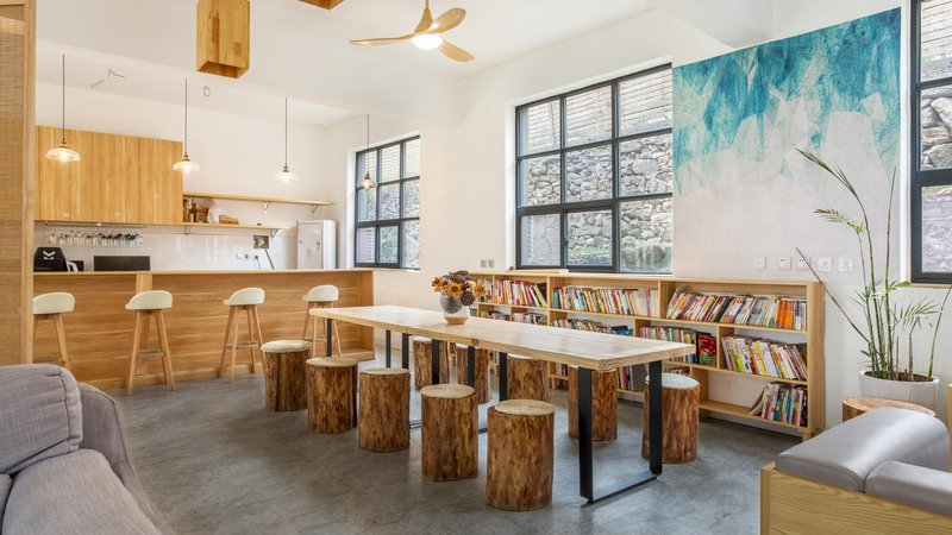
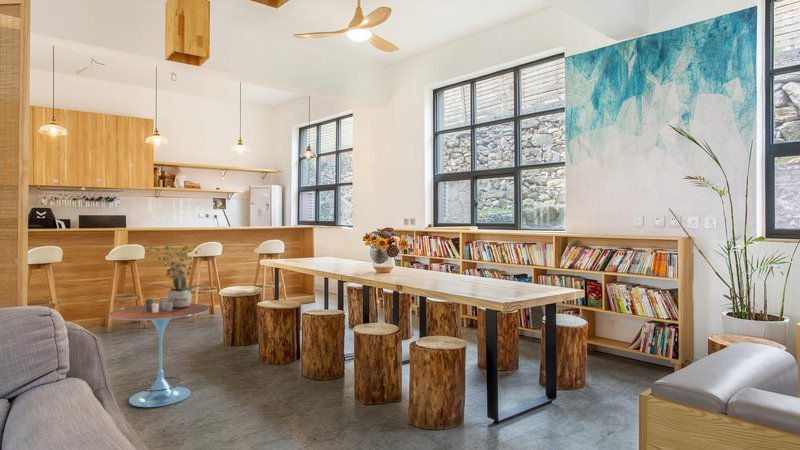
+ potted plant (176, 275)
+ side table (160, 345)
